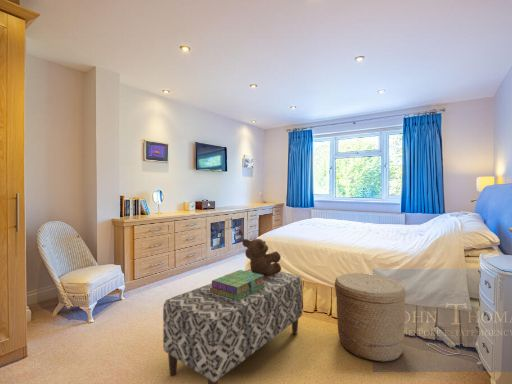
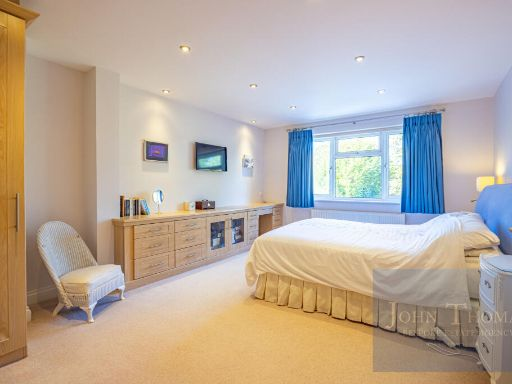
- stack of books (238, 283)
- teddy bear (262, 255)
- basket (368, 312)
- bench (241, 319)
